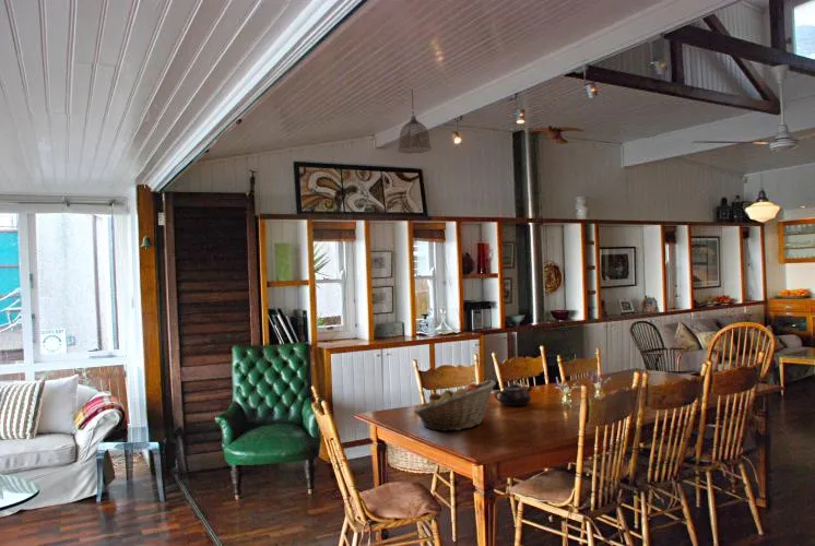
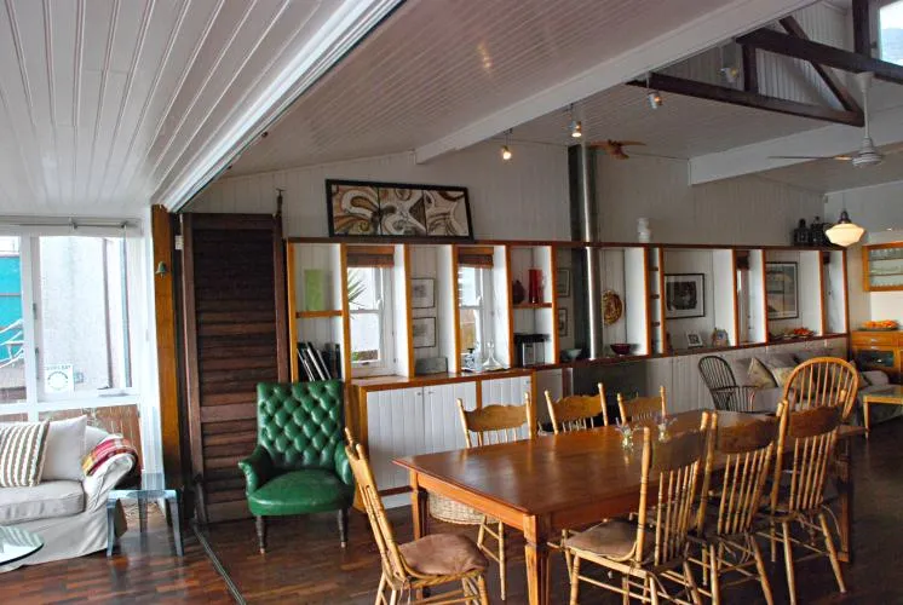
- fruit basket (456, 403)
- pendant lamp (413, 118)
- teapot (513, 393)
